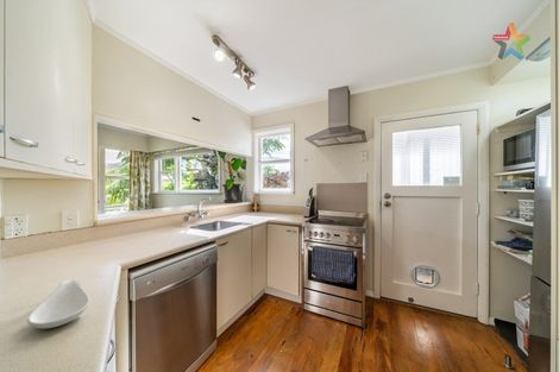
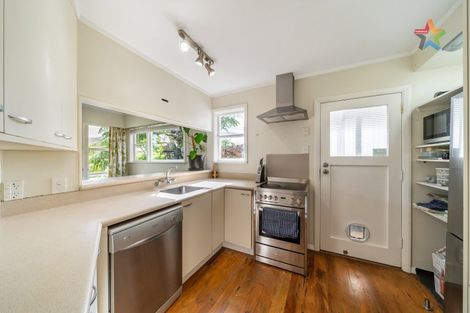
- spoon rest (64, 300)
